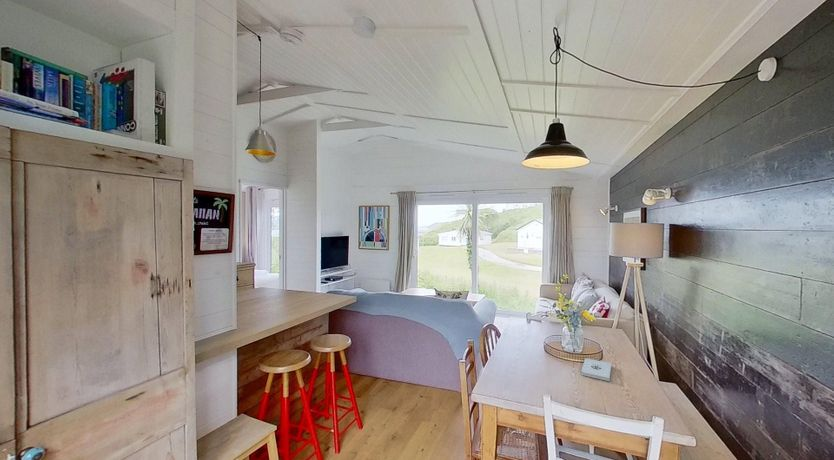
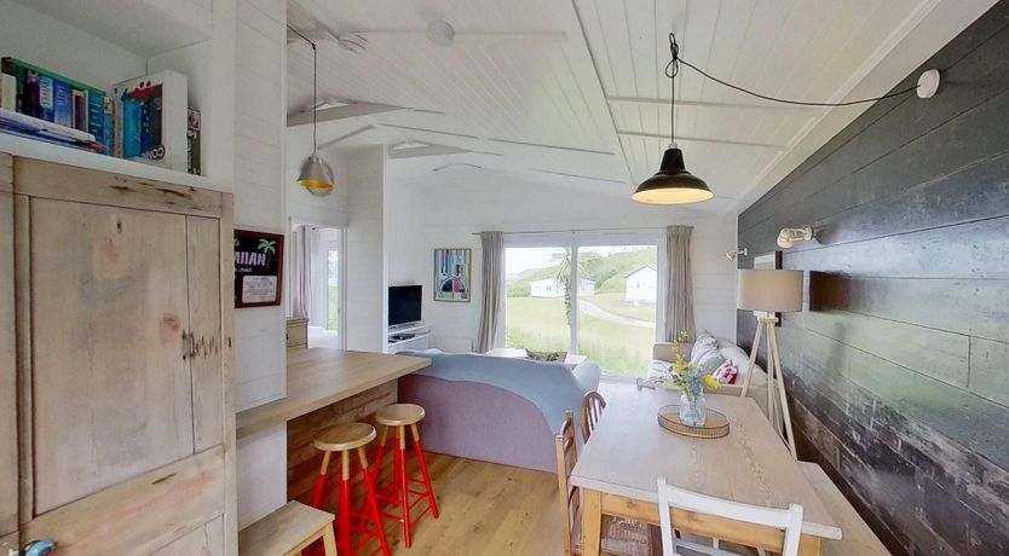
- notepad (596, 368)
